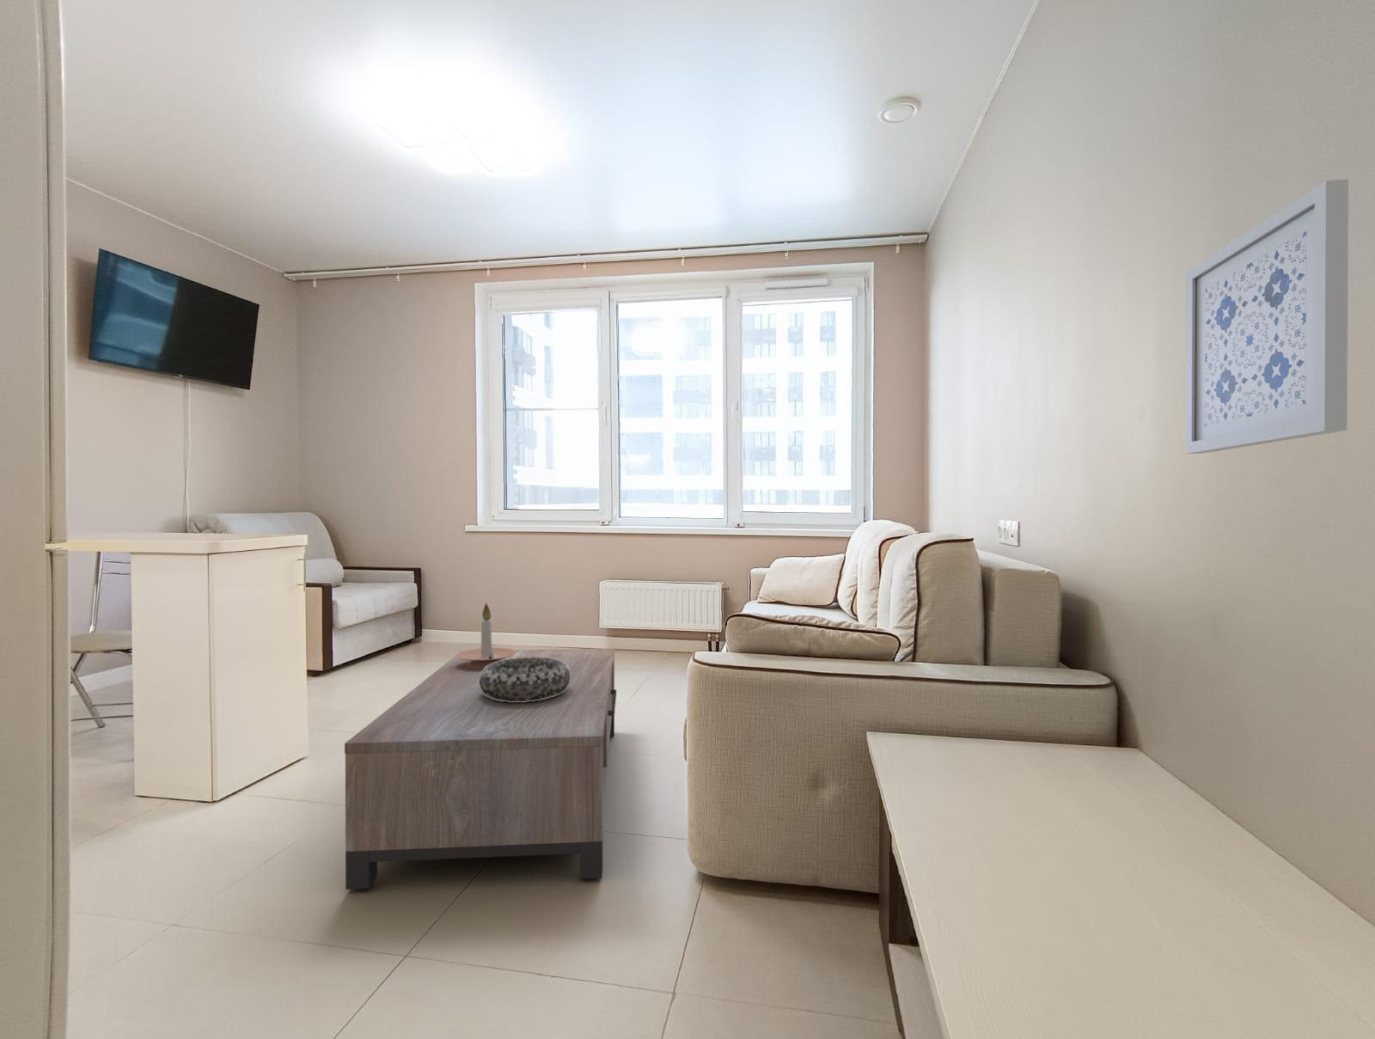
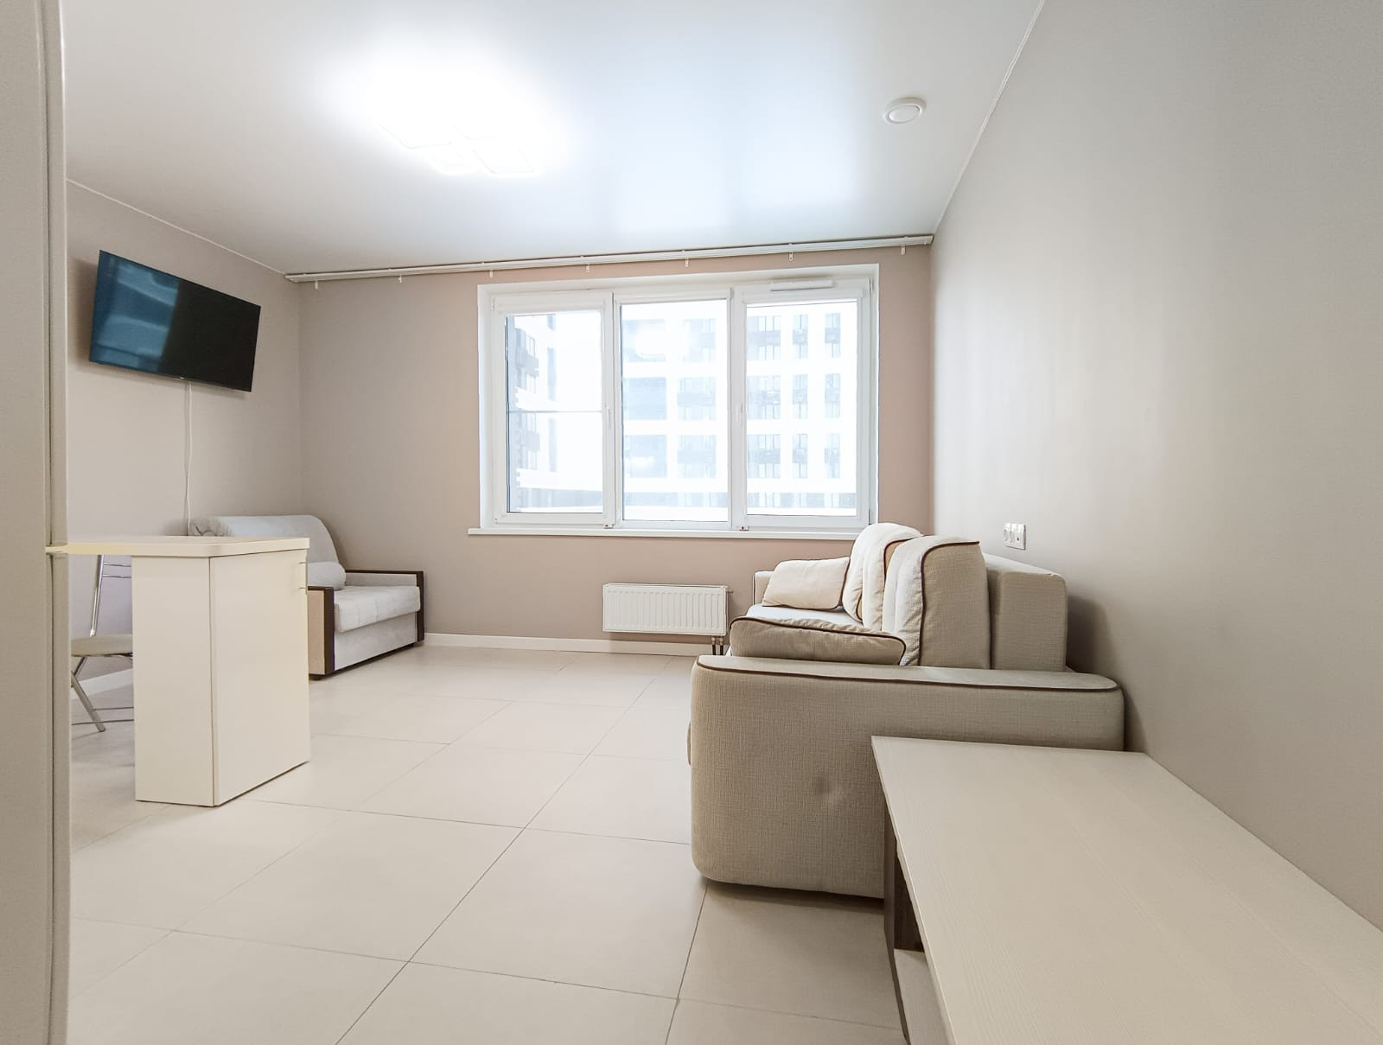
- candle holder (486, 633)
- decorative bowl (525, 678)
- coffee table (515, 738)
- wall art (1254, 337)
